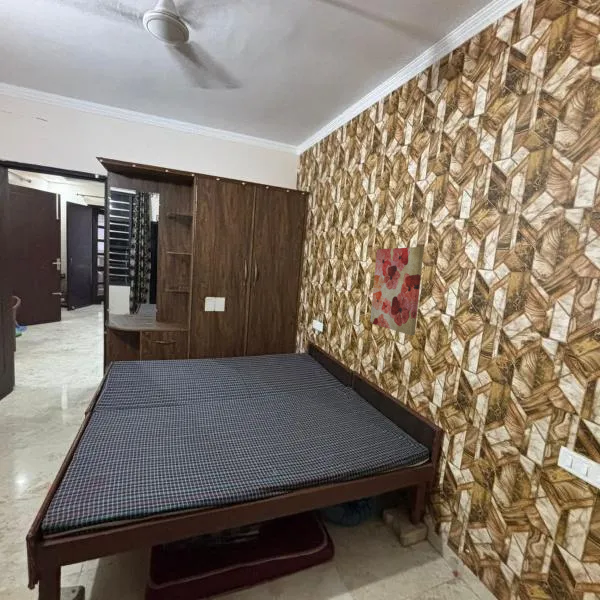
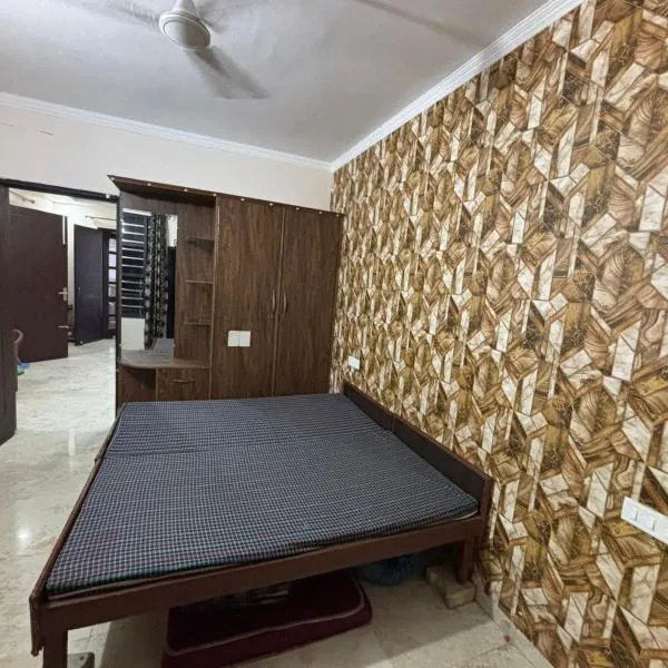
- wall art (394, 289)
